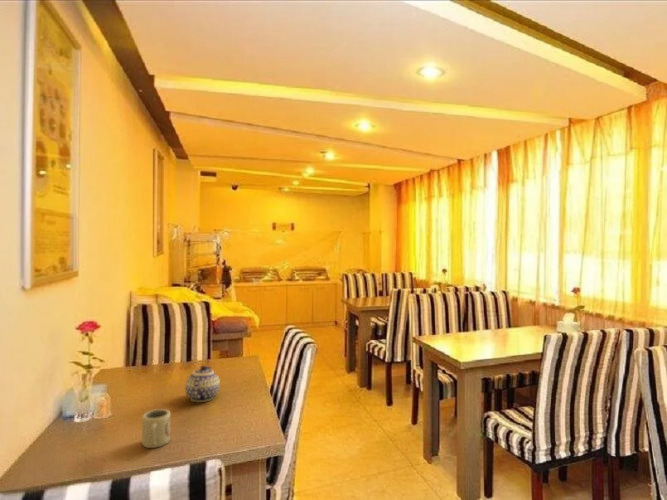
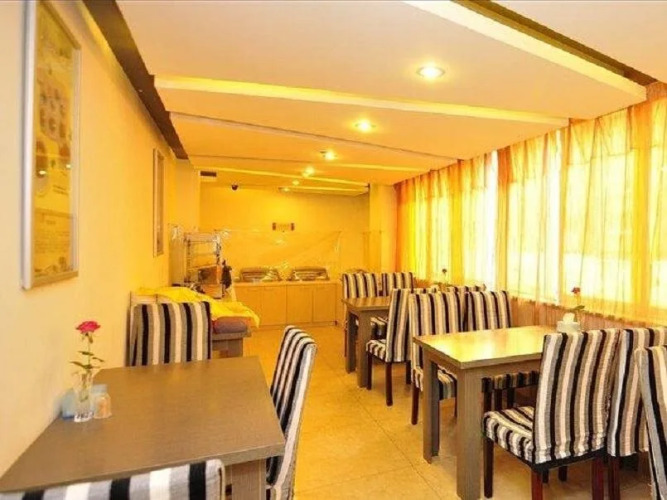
- cup (155, 429)
- teapot (202, 382)
